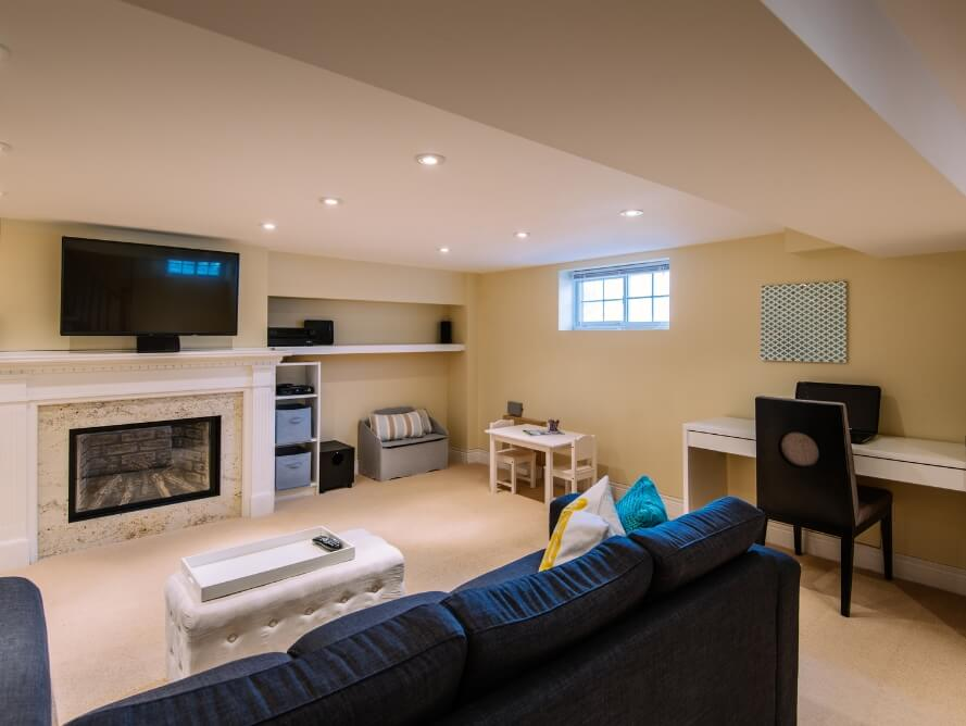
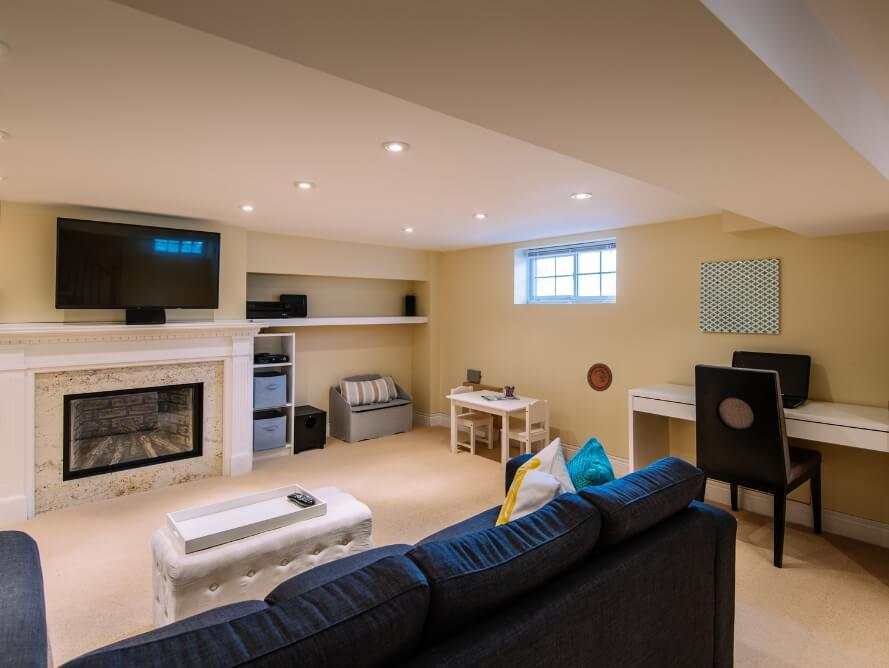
+ decorative plate (599, 377)
